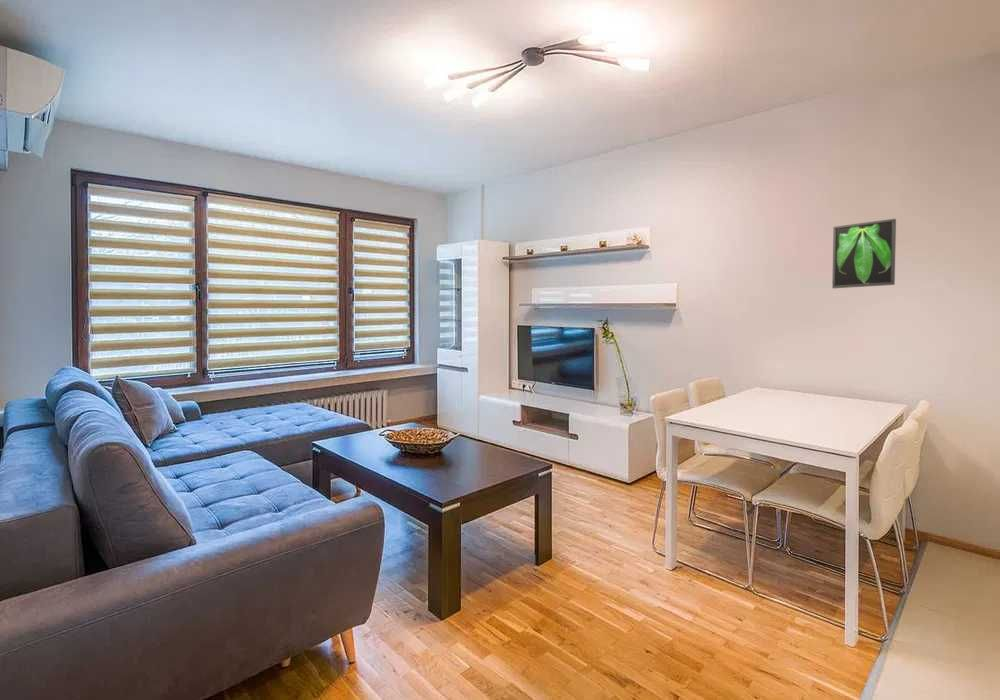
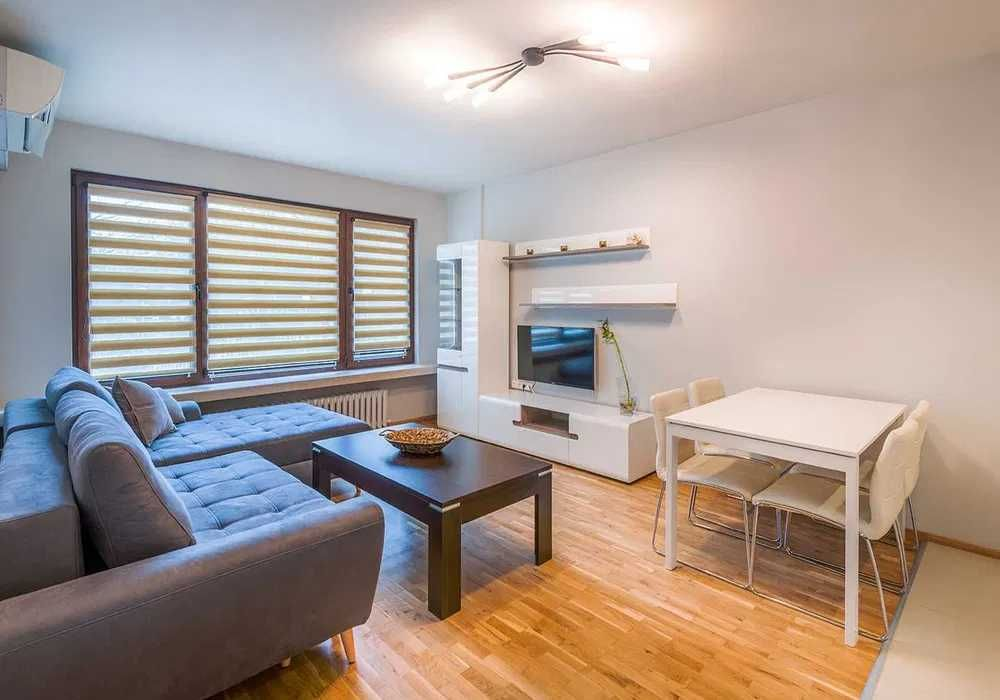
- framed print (863, 254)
